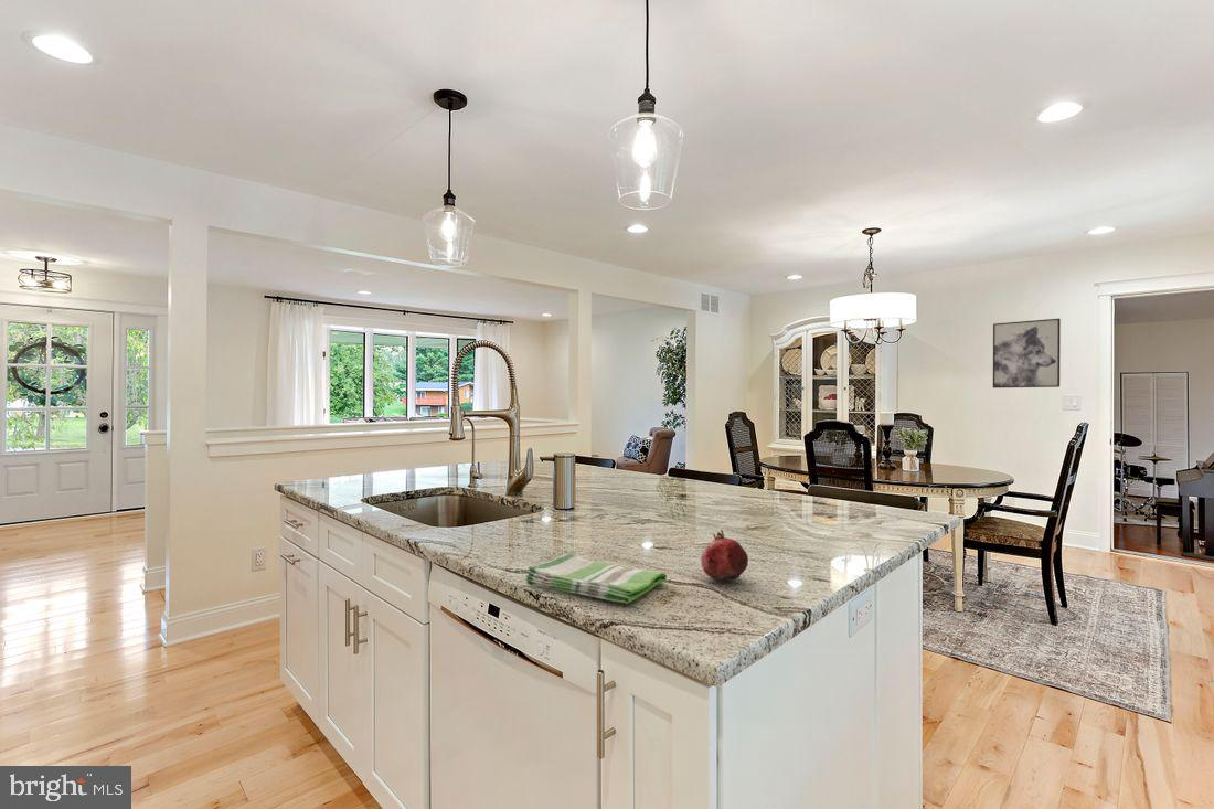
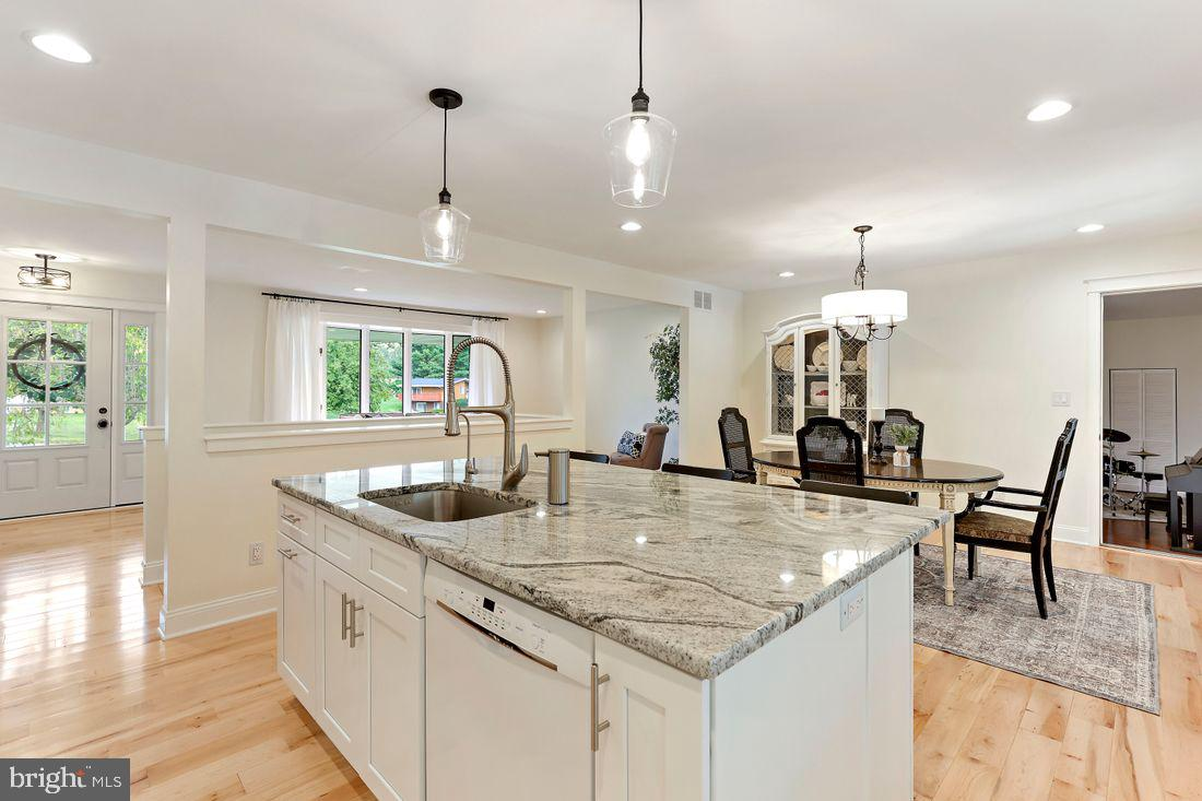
- dish towel (596, 574)
- fruit (724, 554)
- wall art (1025, 354)
